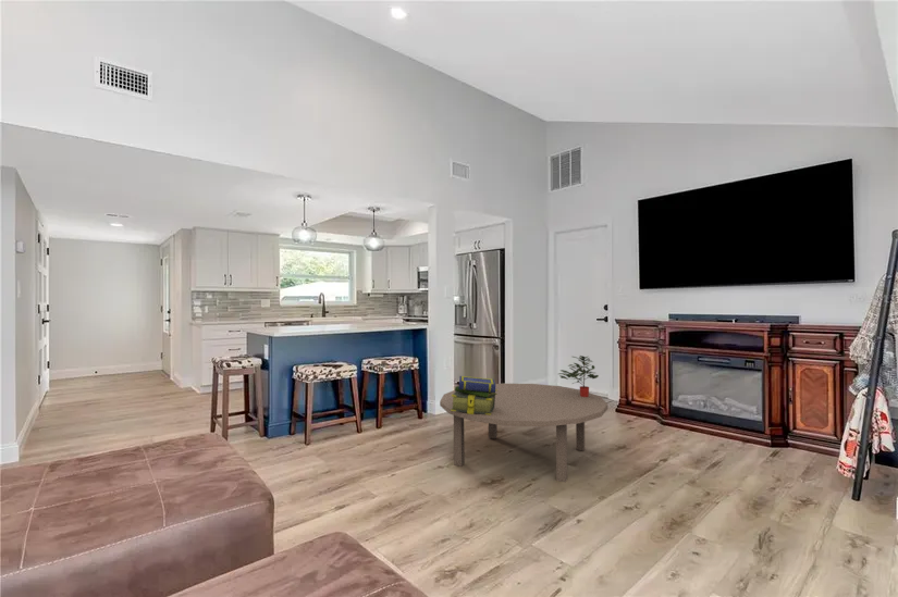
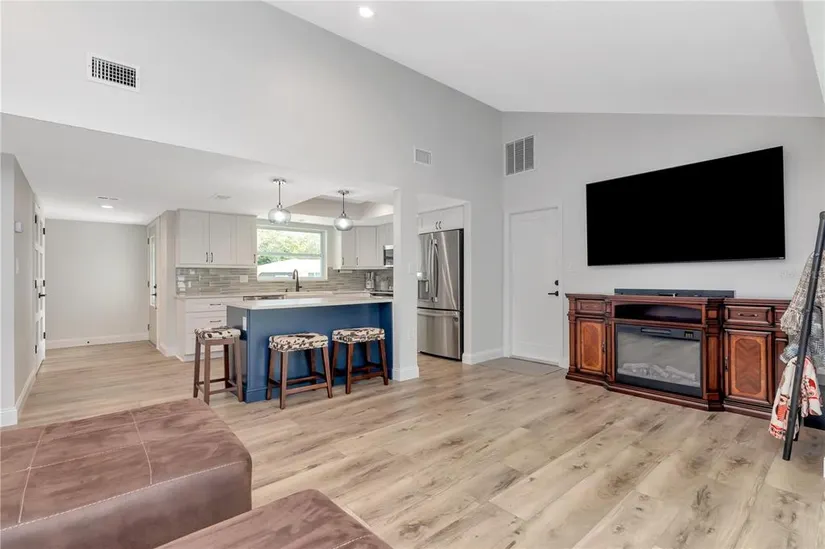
- coffee table (521, 425)
- stack of books (475, 394)
- potted plant (578, 374)
